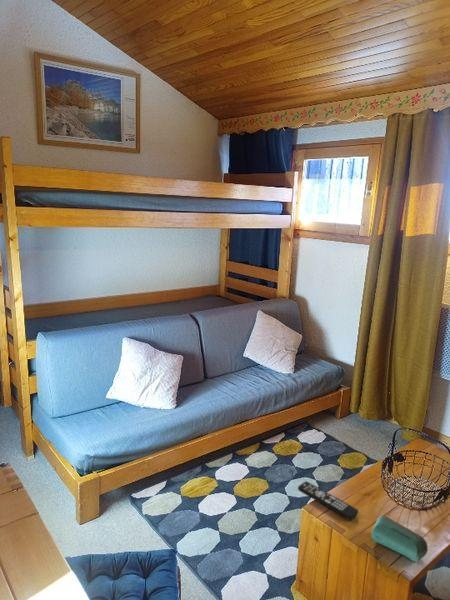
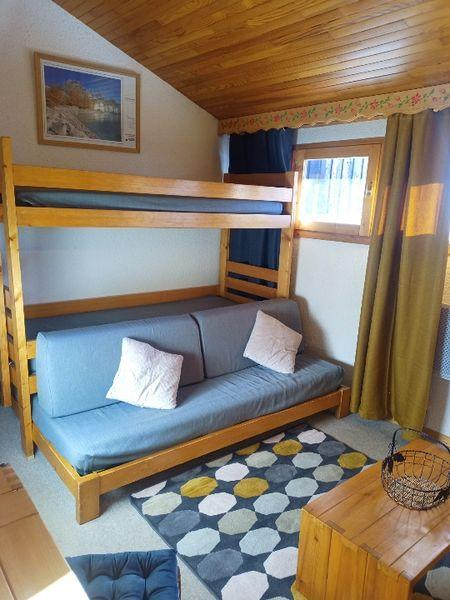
- remote control (326, 500)
- speaker (397, 539)
